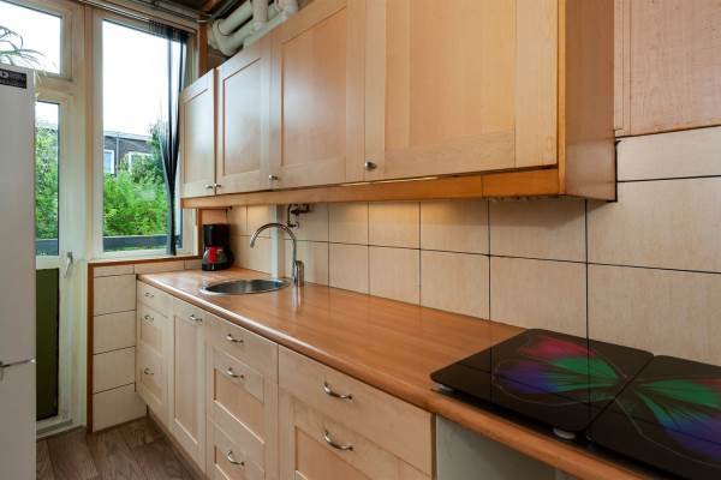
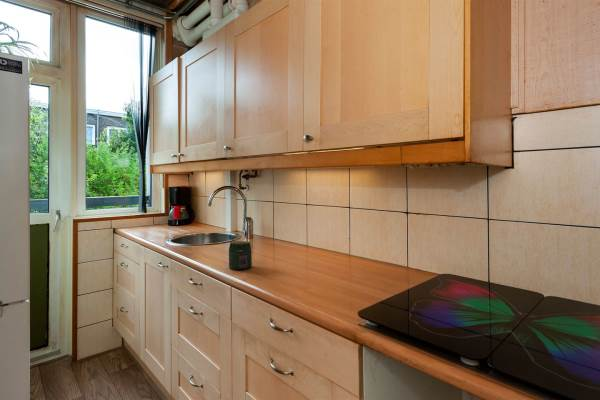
+ jar (240, 254)
